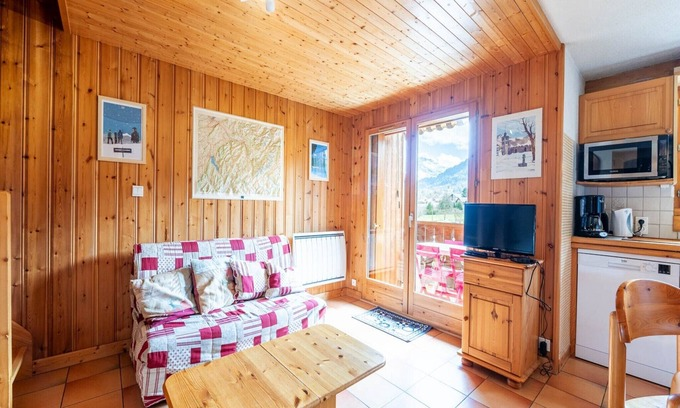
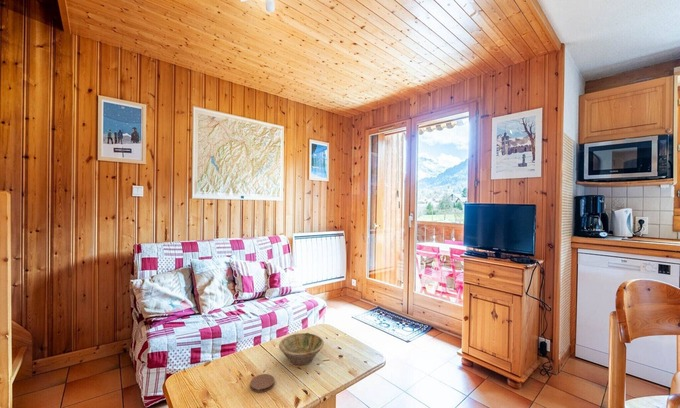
+ bowl (301, 350)
+ coaster (262, 382)
